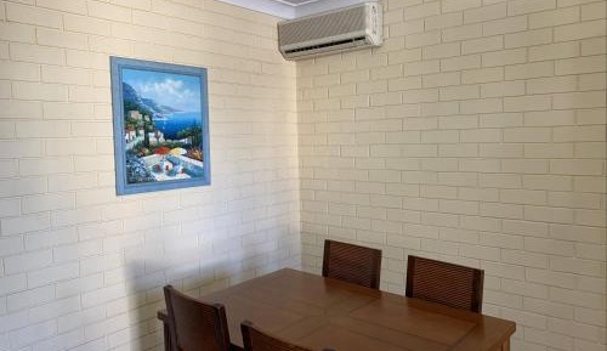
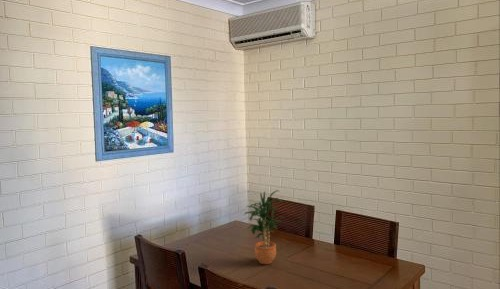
+ potted plant (262, 226)
